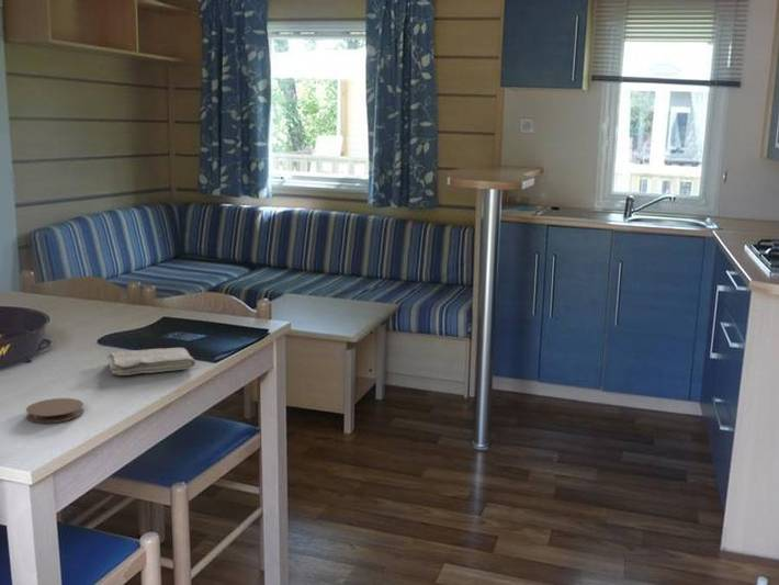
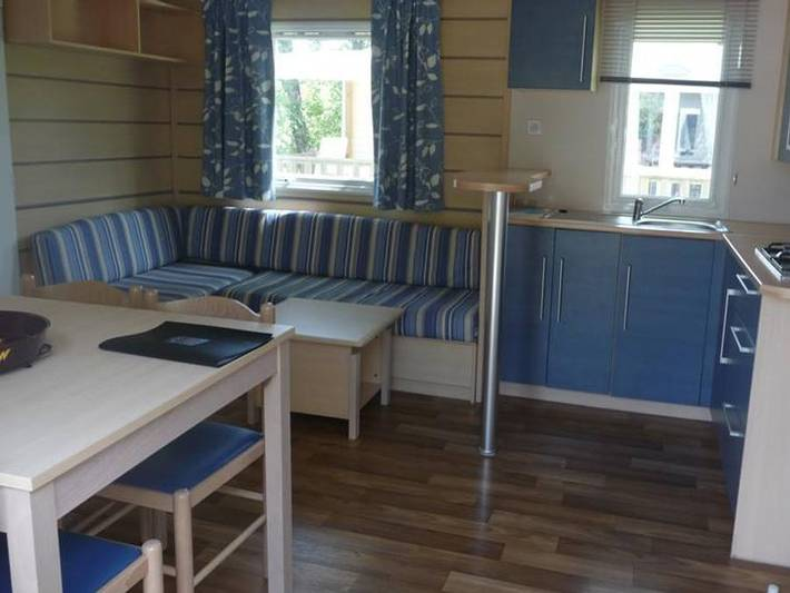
- washcloth (150, 359)
- coaster (55, 409)
